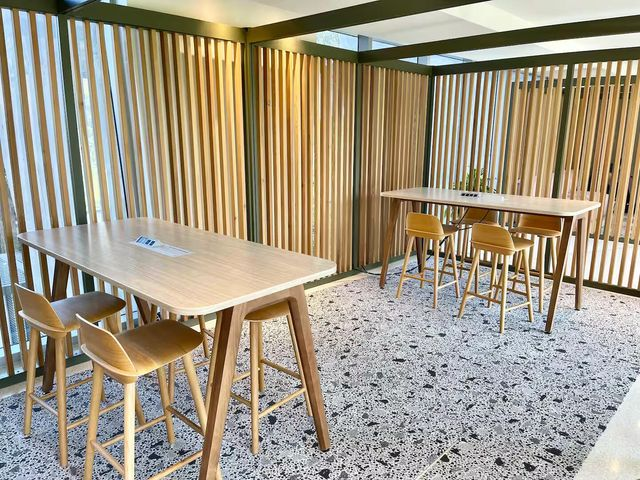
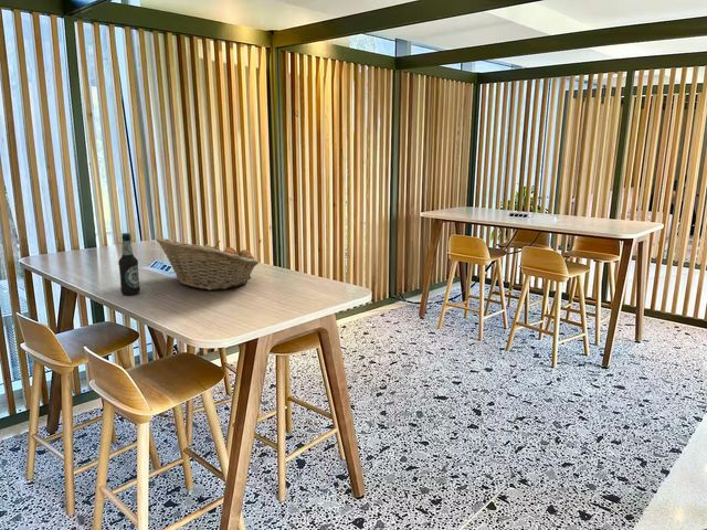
+ bottle (128, 263)
+ fruit basket (208, 258)
